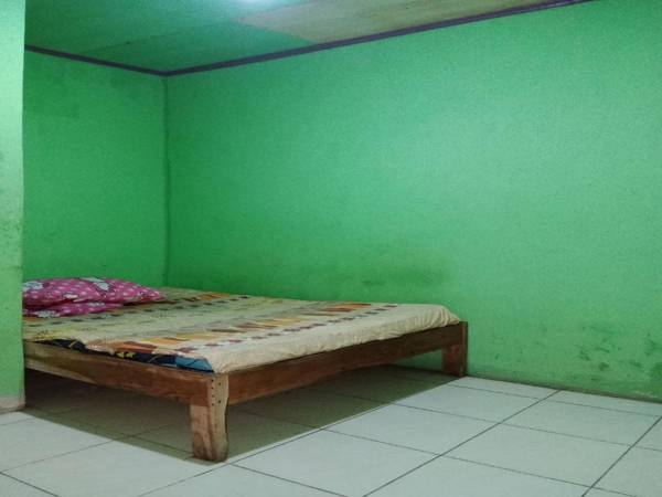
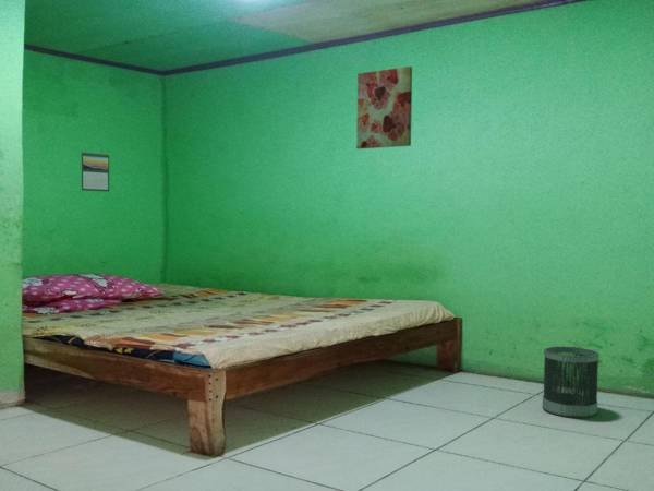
+ wastebasket (570, 381)
+ calendar (95, 171)
+ wall art (384, 108)
